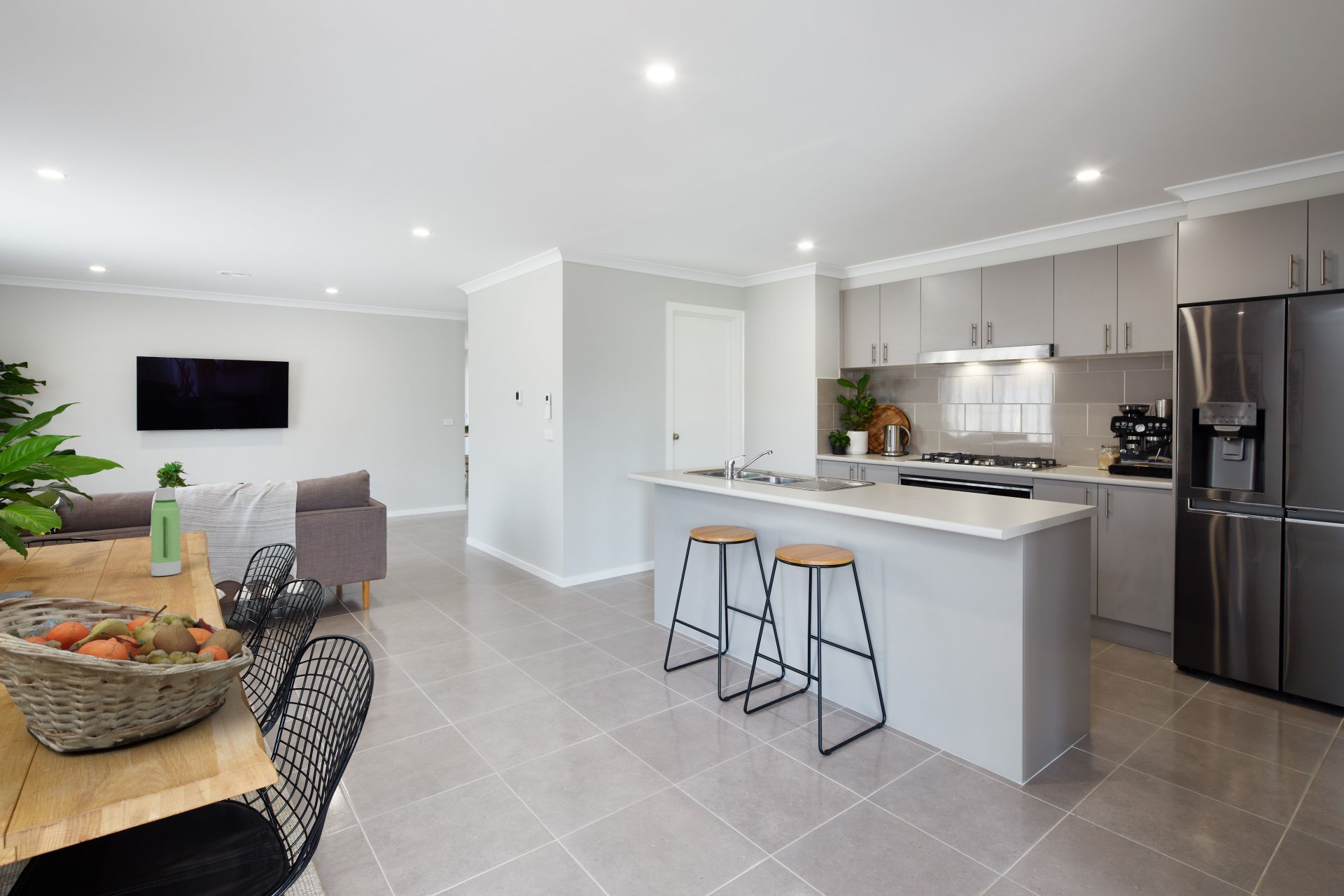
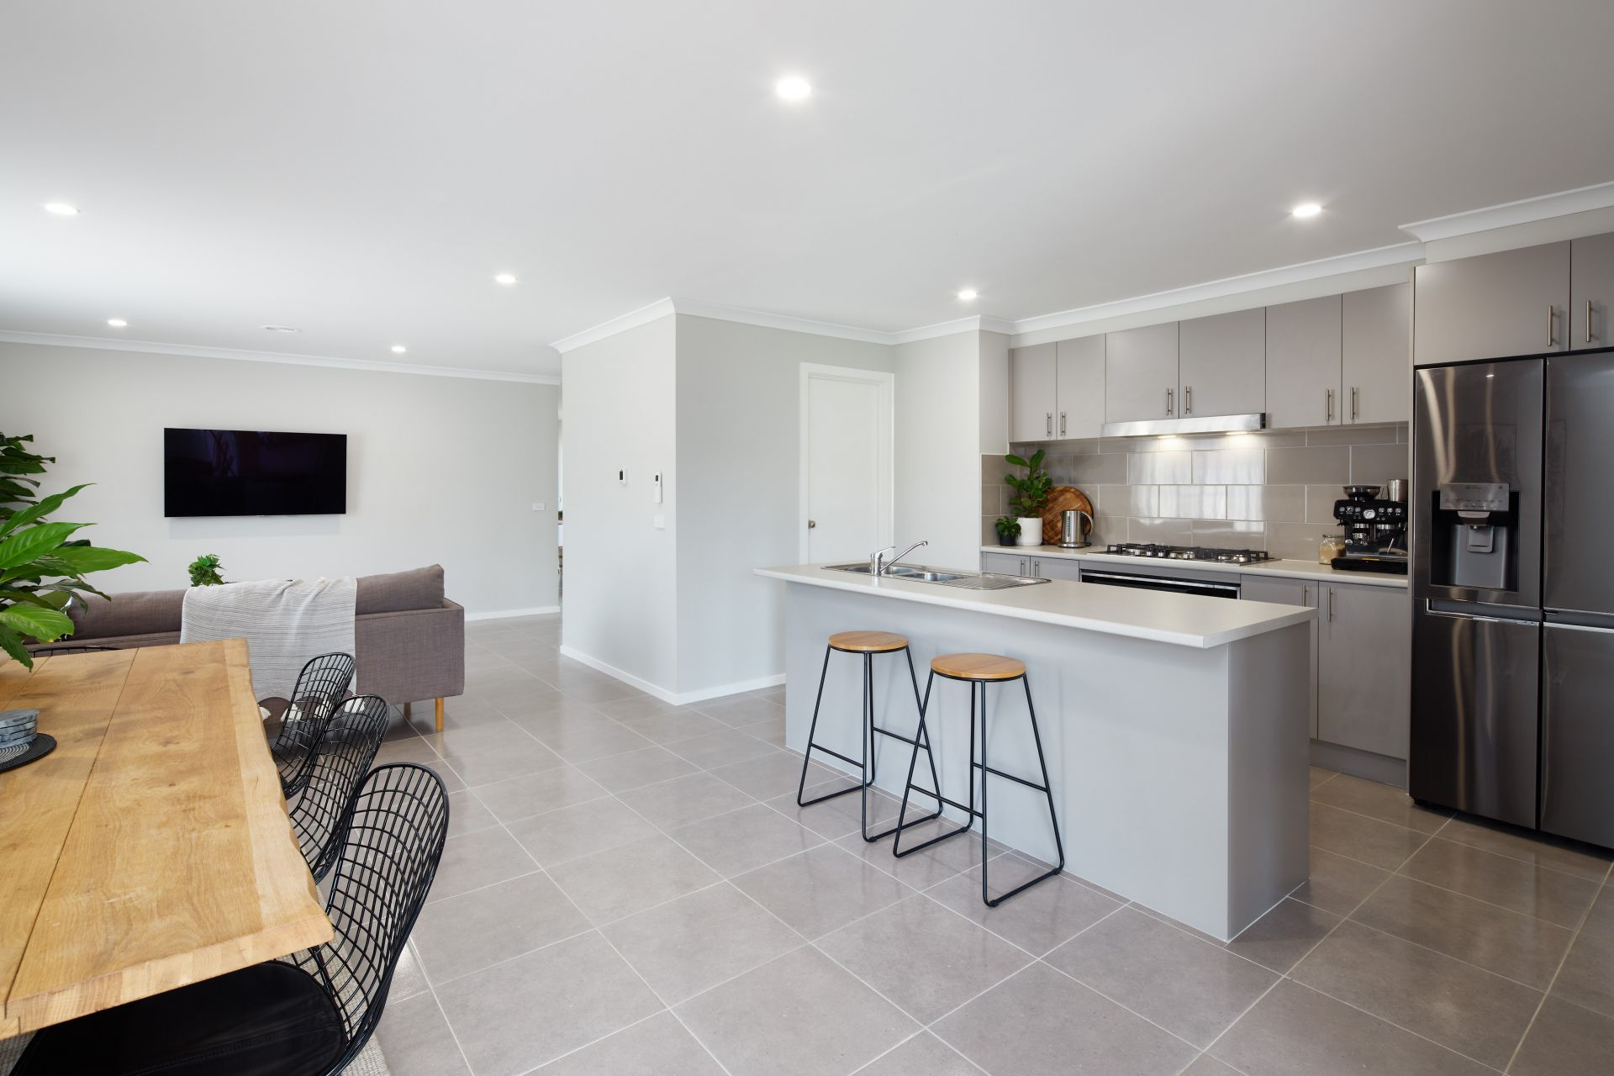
- fruit basket (120, 654)
- water bottle (164, 531)
